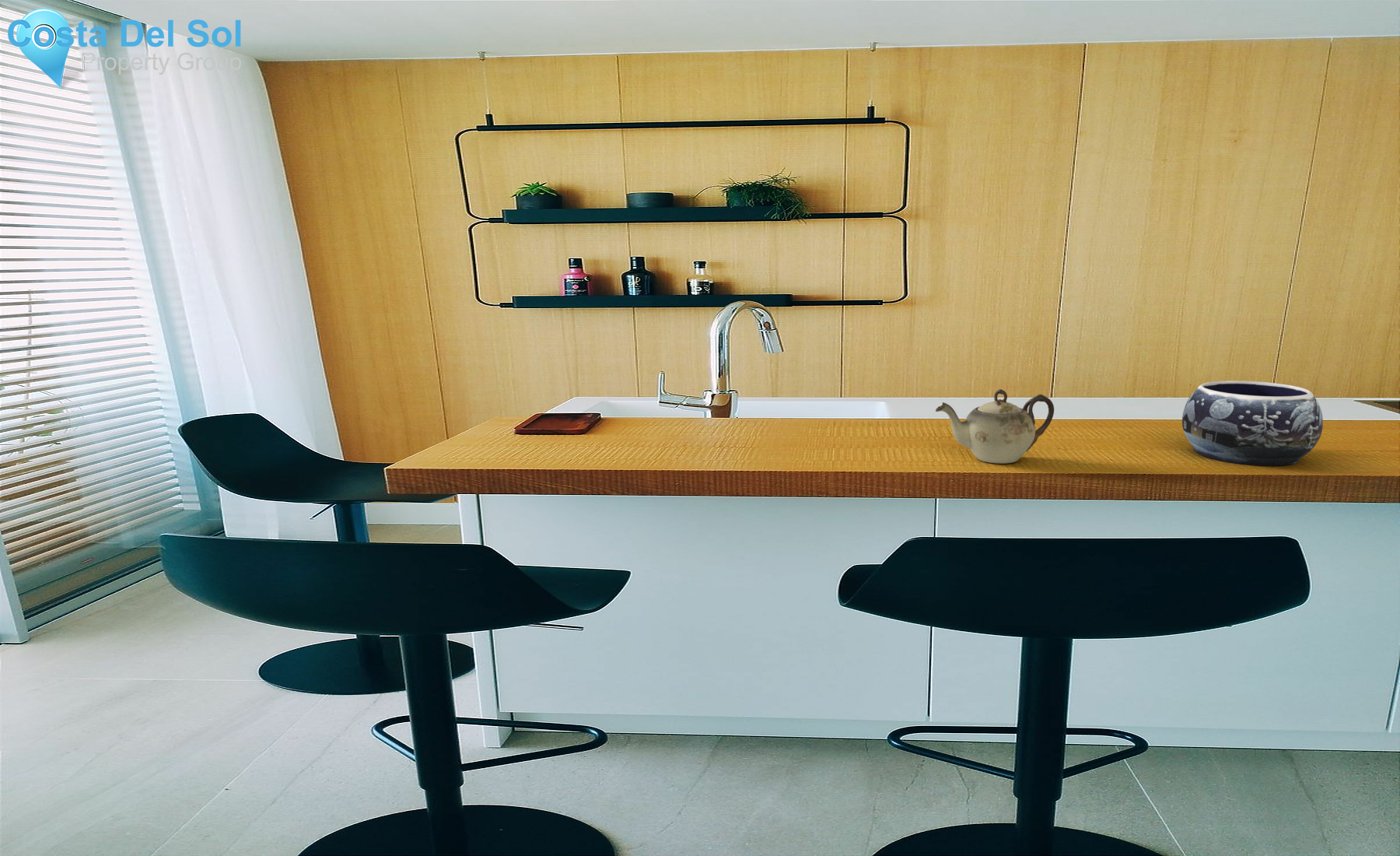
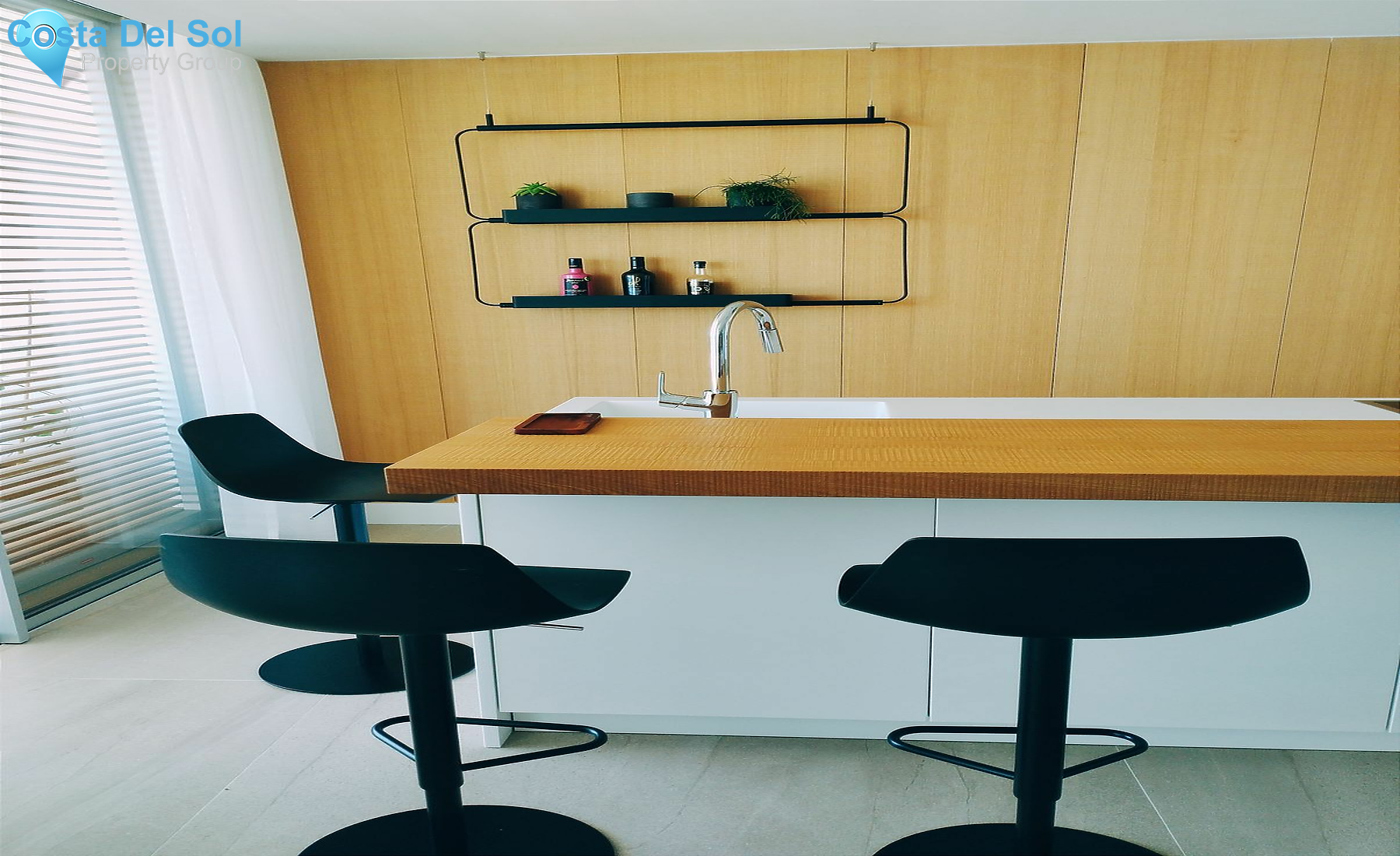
- decorative bowl (1249, 422)
- teapot (993, 424)
